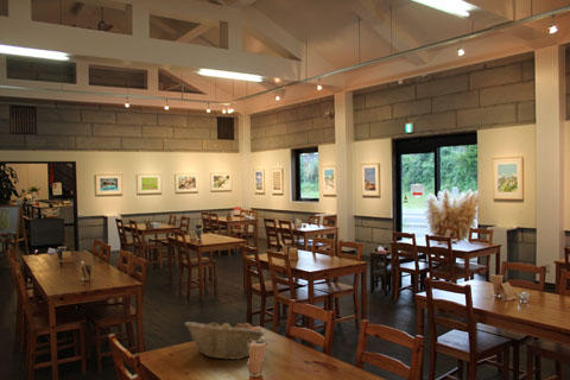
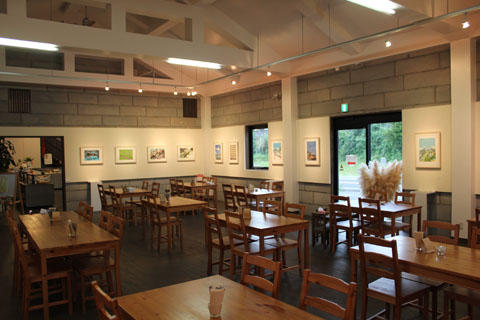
- fruit basket (224, 334)
